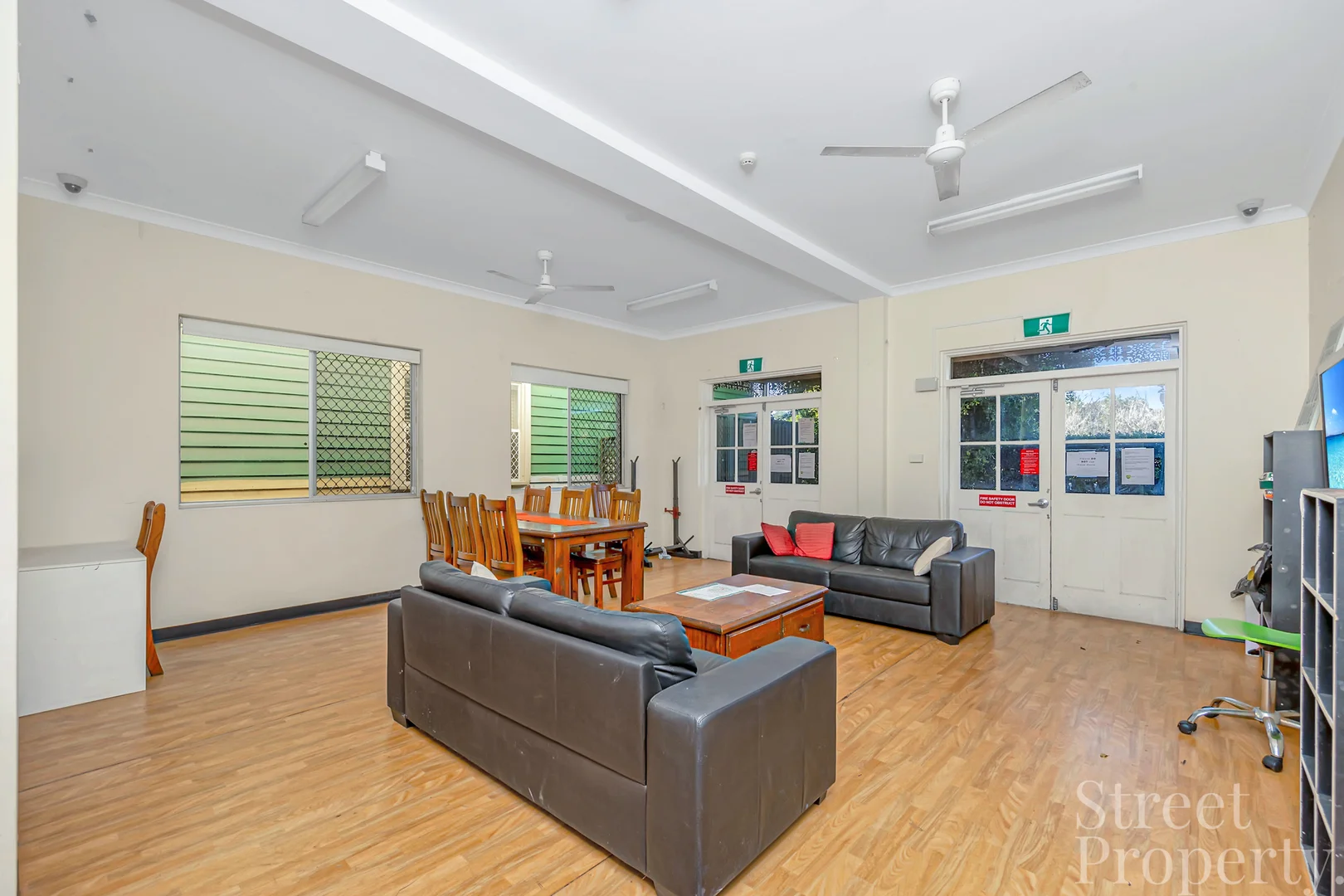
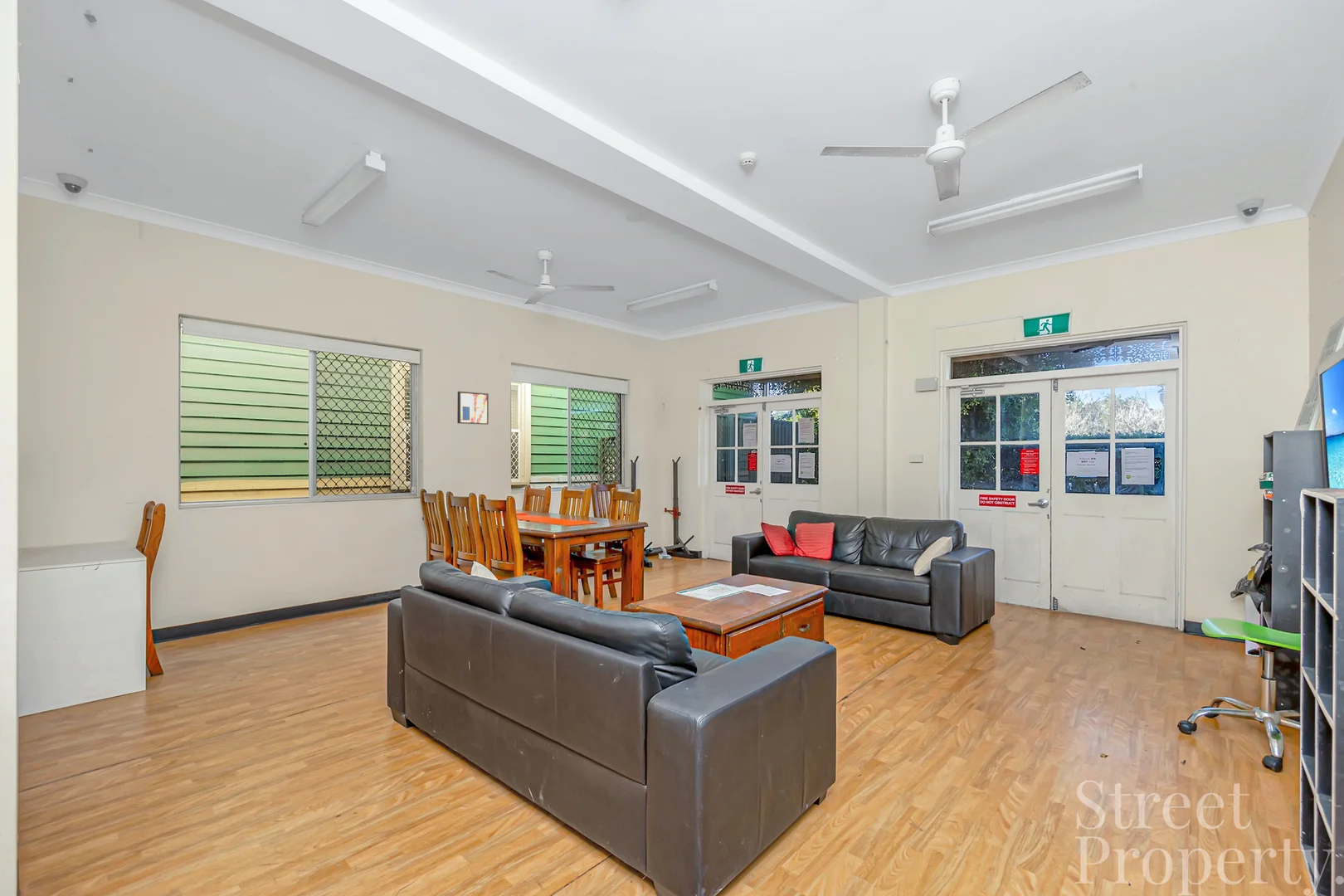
+ wall art (473, 408)
